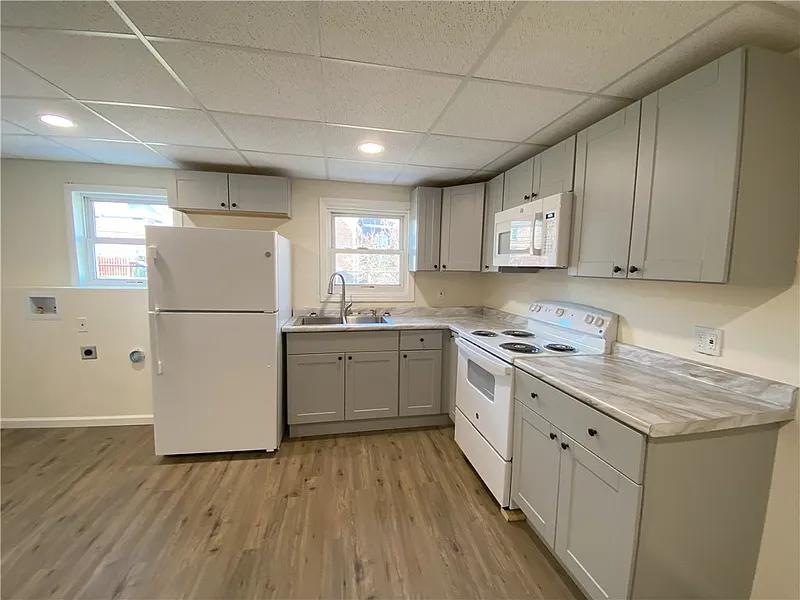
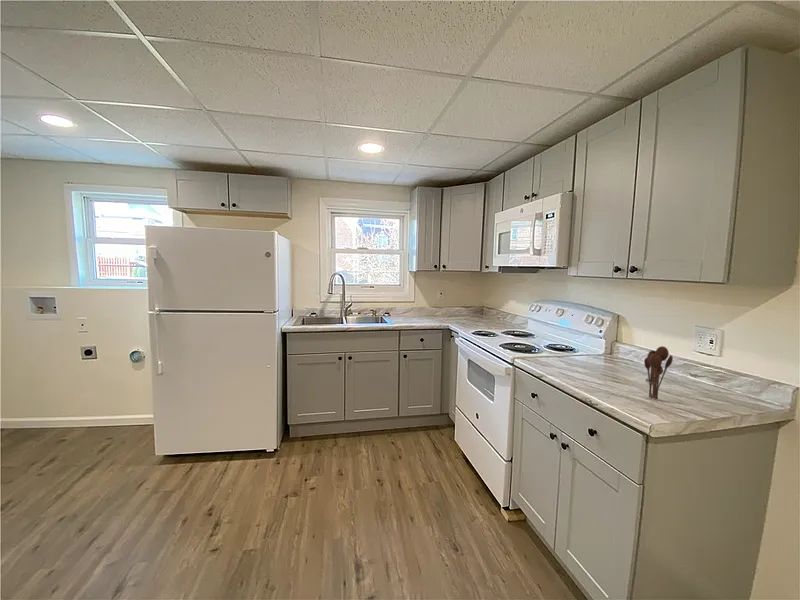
+ utensil holder (656, 373)
